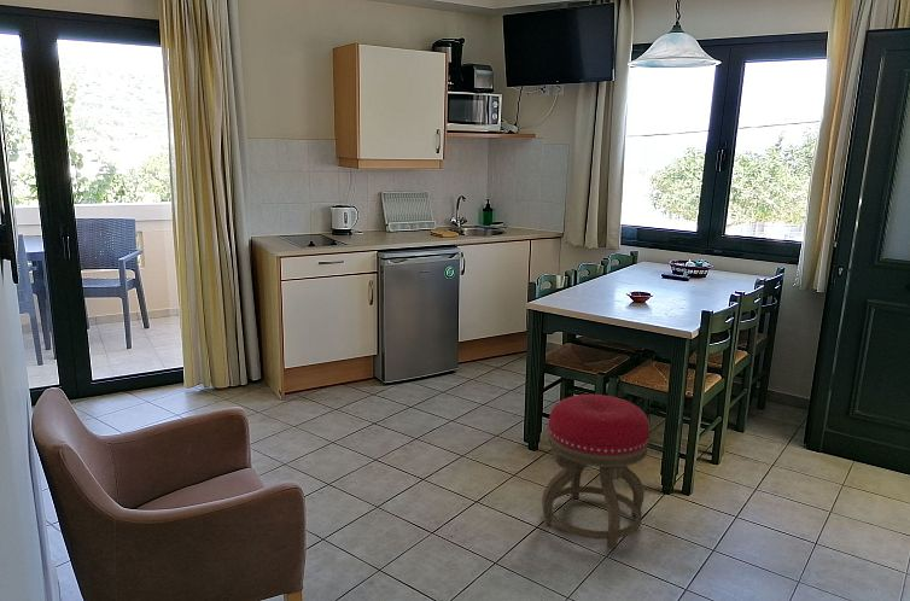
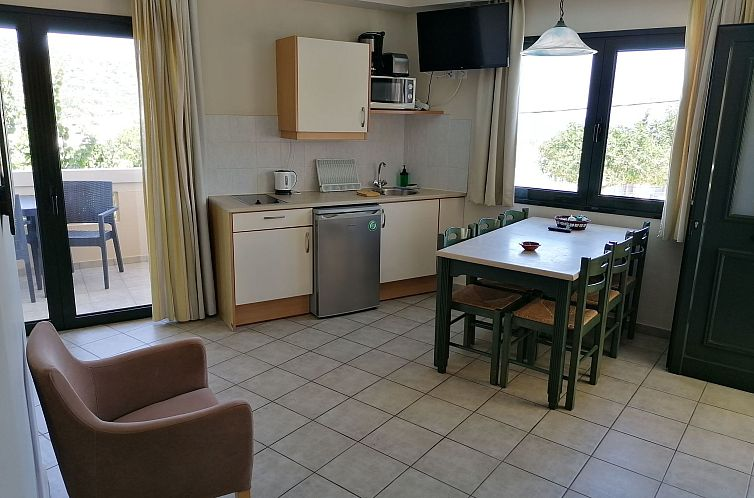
- stool (595, 463)
